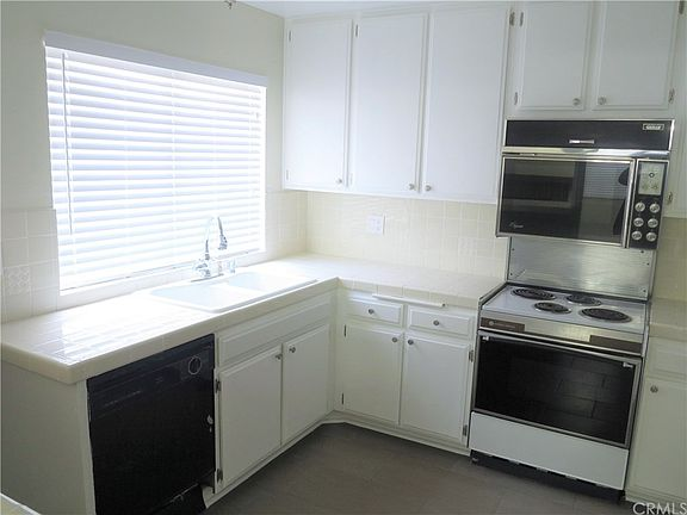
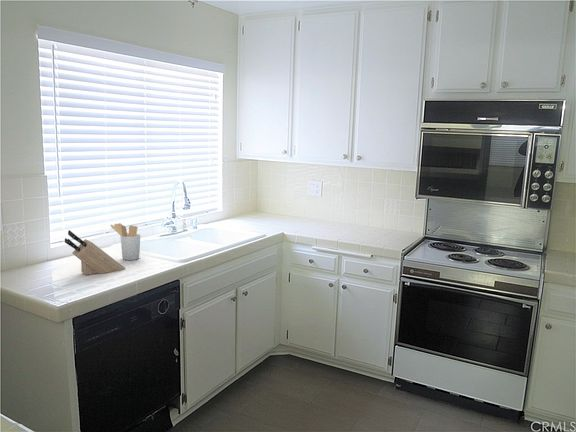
+ utensil holder (126, 240)
+ knife block (94, 250)
